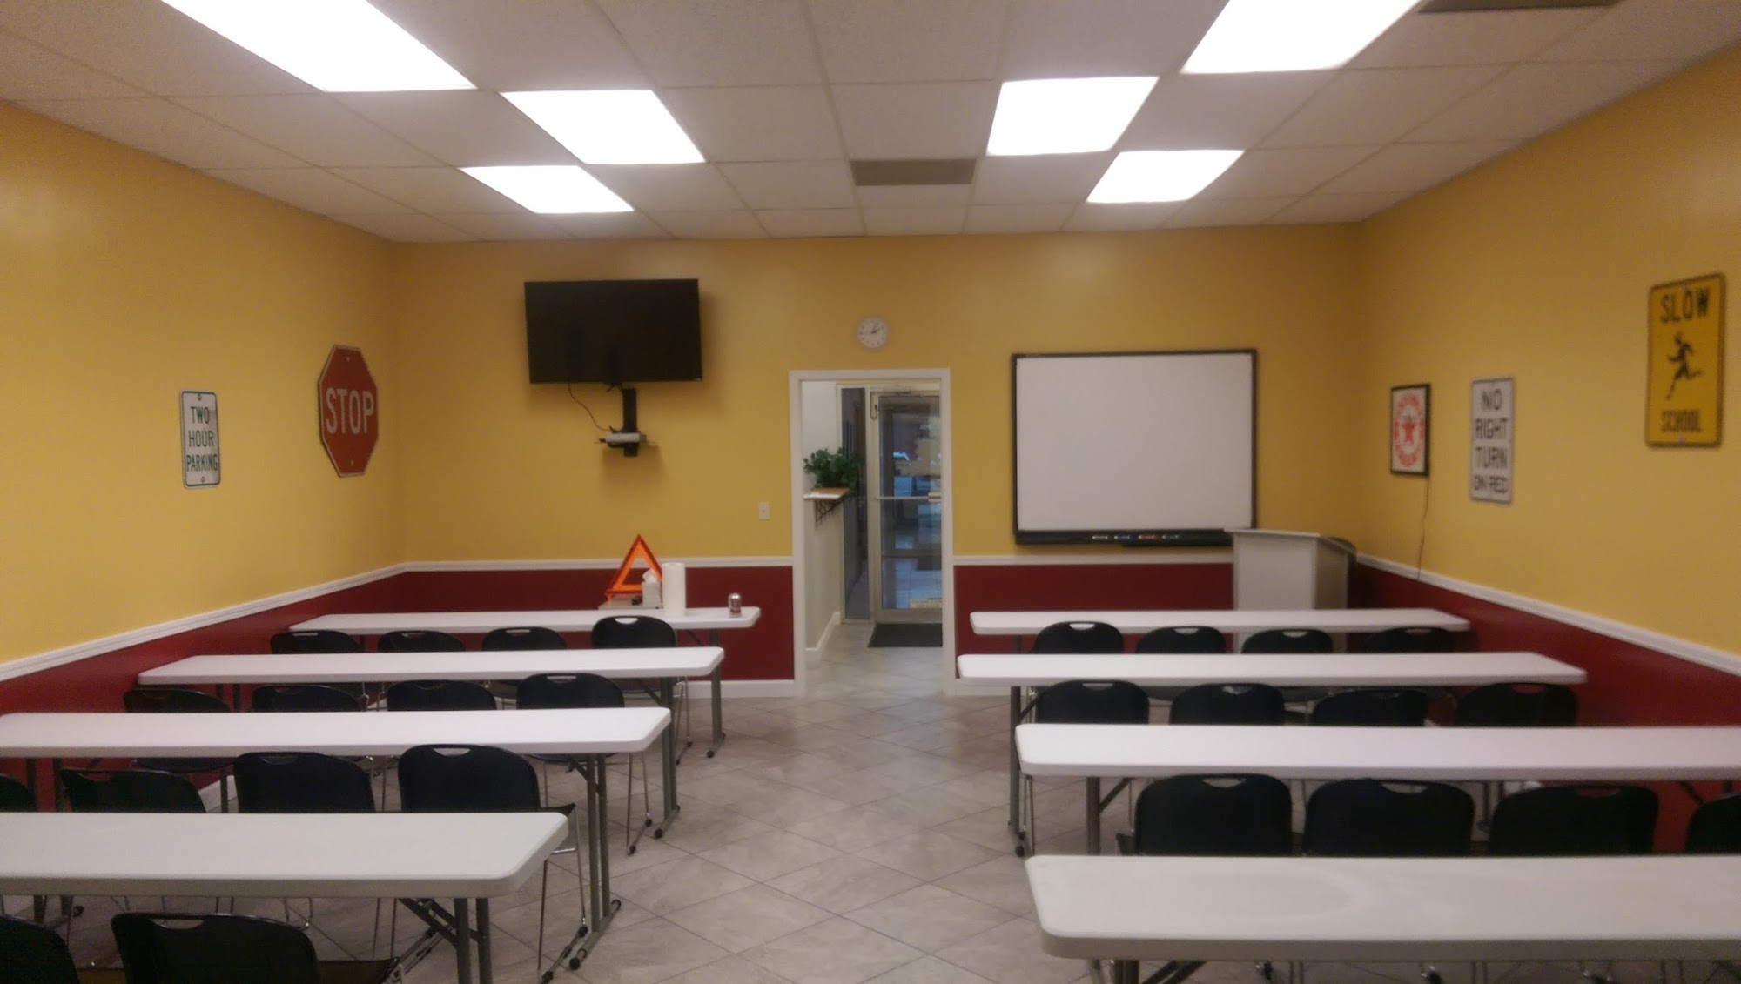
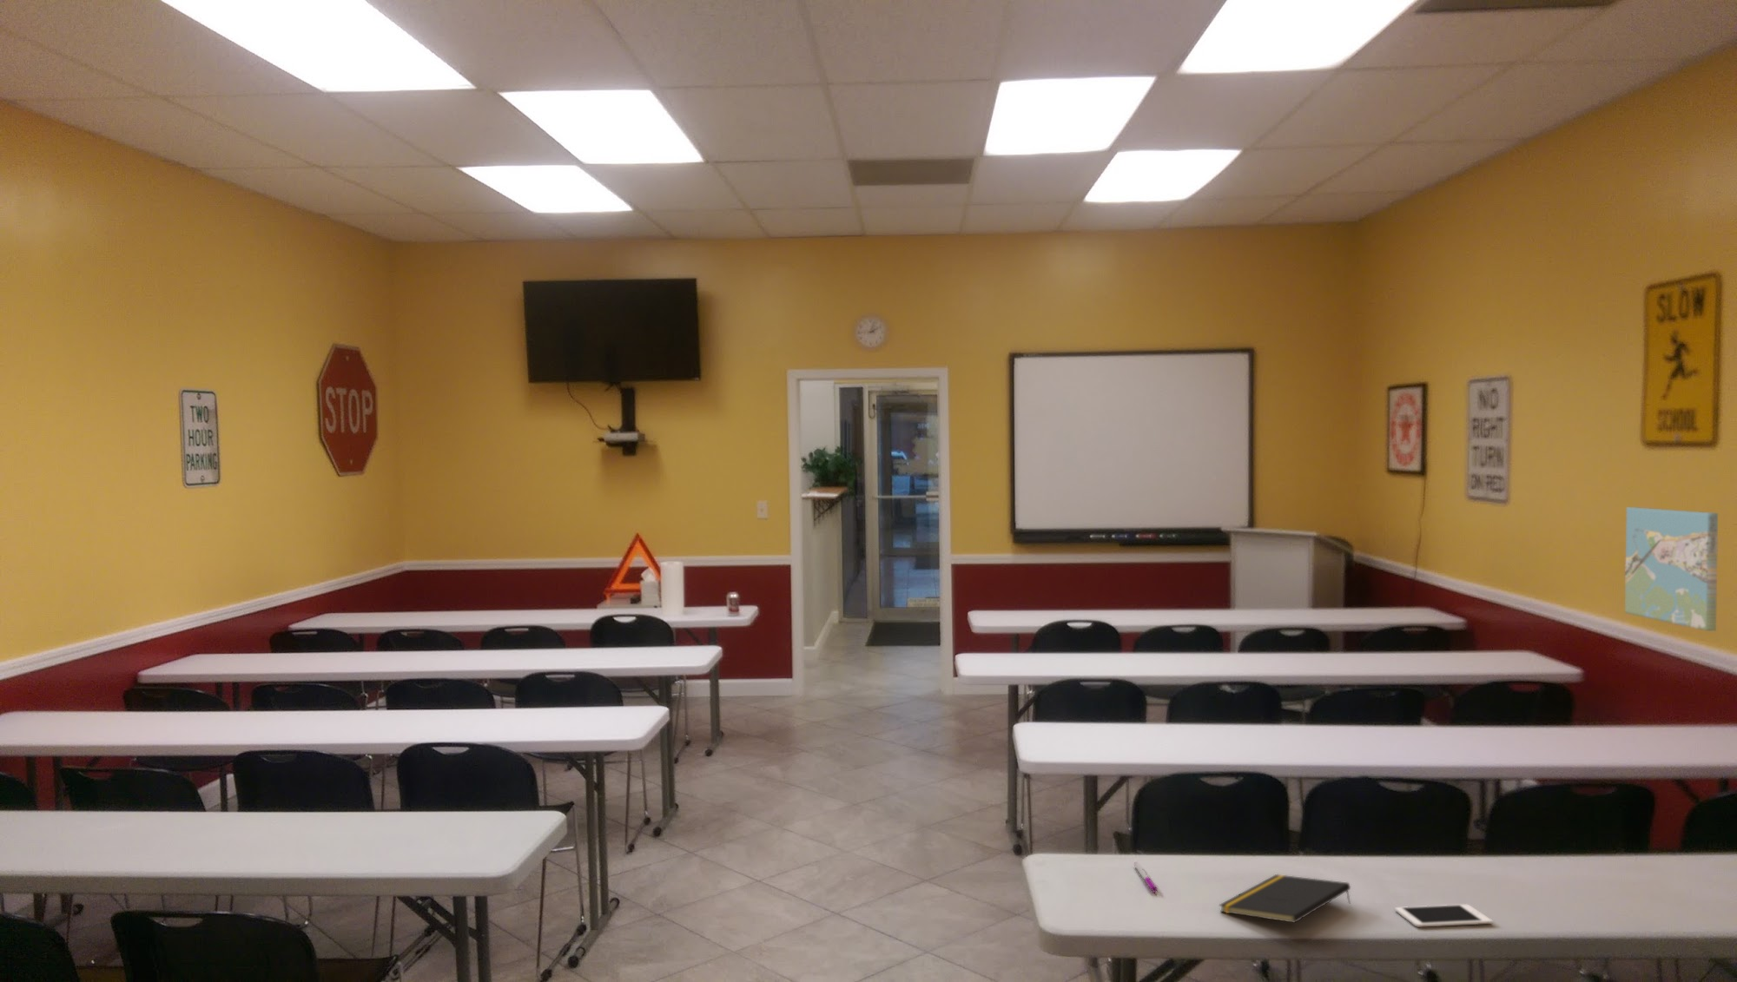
+ notepad (1285, 897)
+ pen (1145, 876)
+ cell phone (1442, 915)
+ map (1668, 566)
